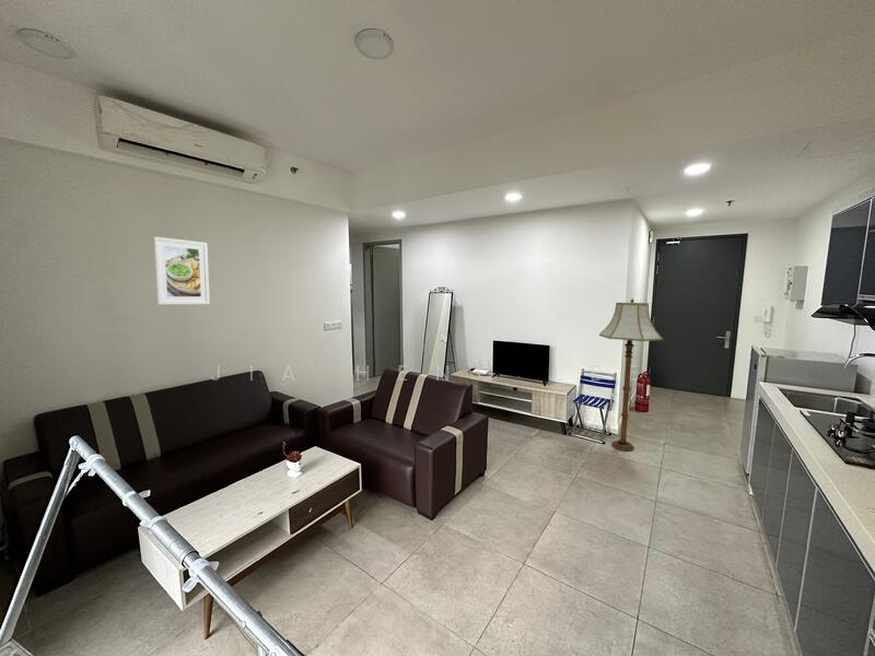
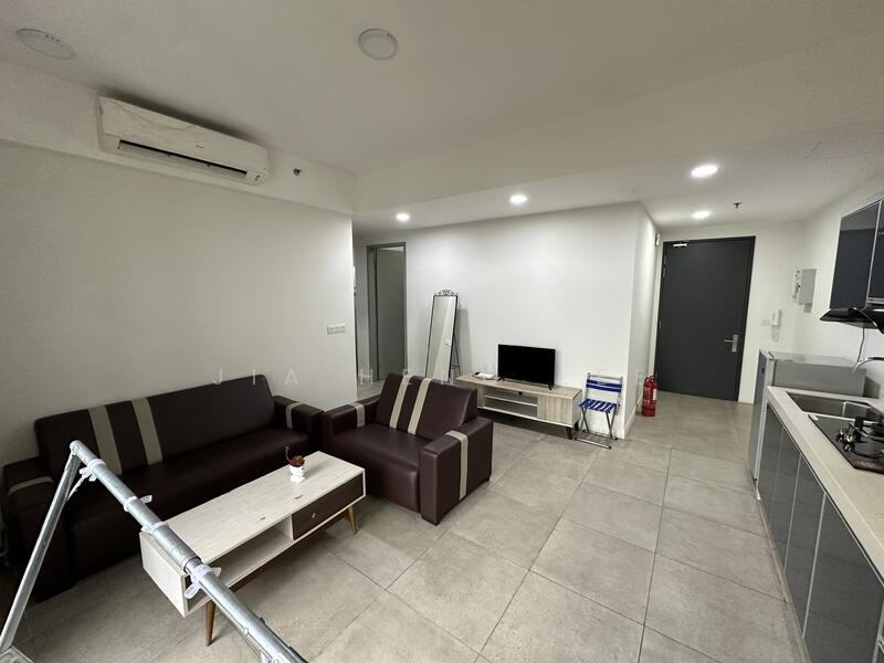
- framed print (183, 272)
- floor lamp (627, 373)
